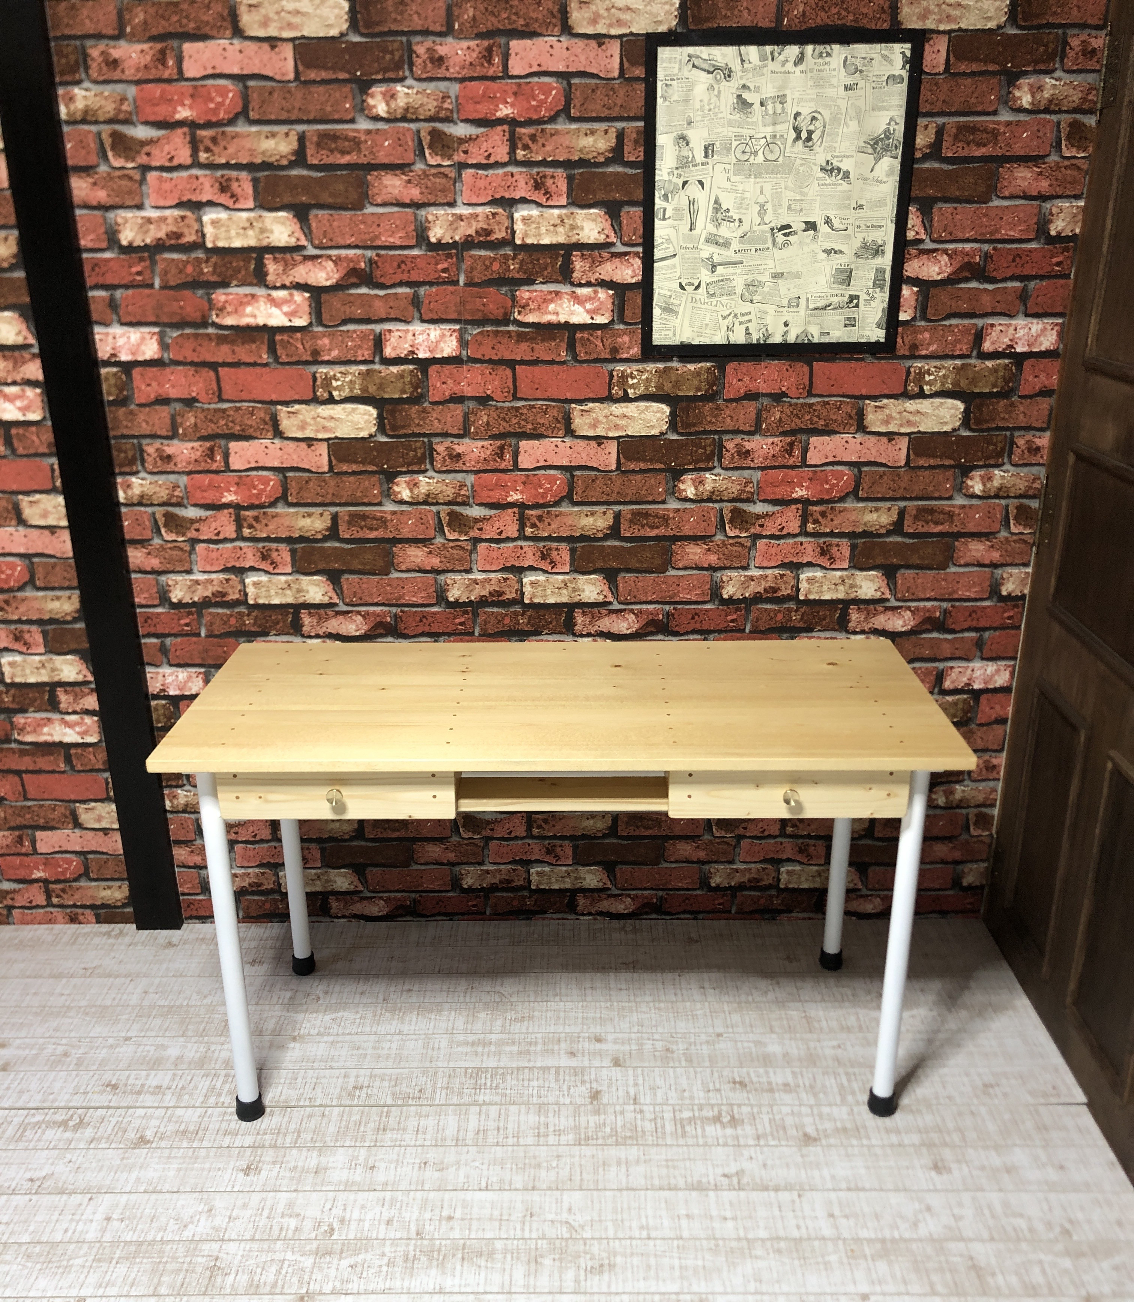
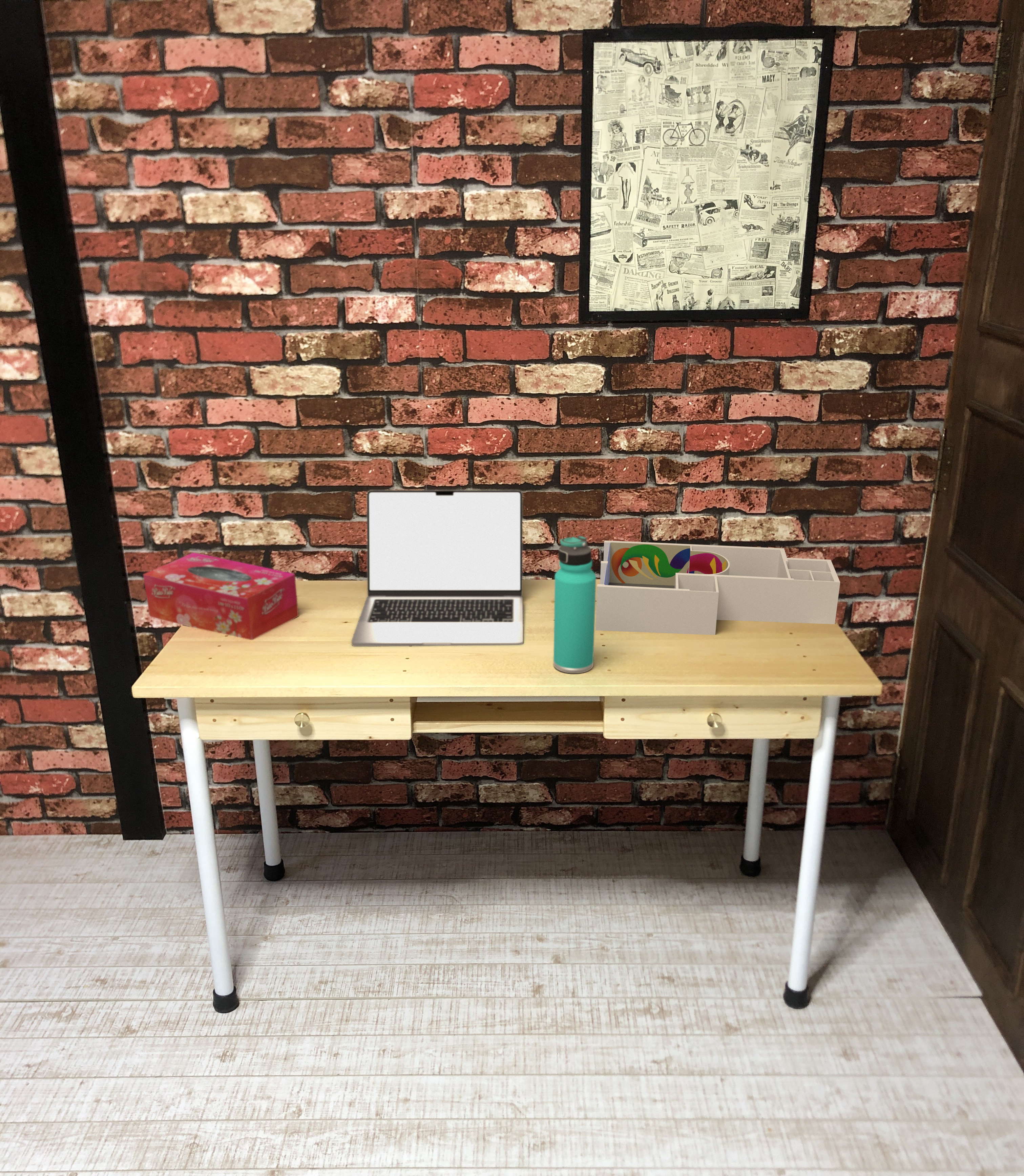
+ desk organizer (715, 589)
+ thermos bottle (574, 603)
+ tissue box (222, 595)
+ laptop (441, 565)
